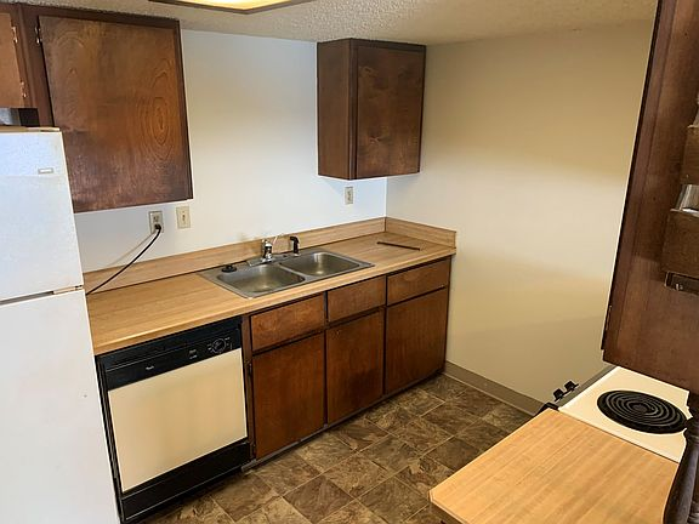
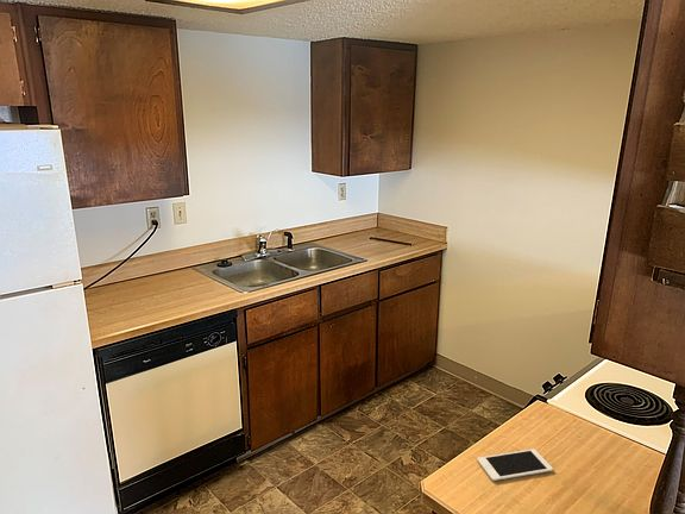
+ cell phone (514, 464)
